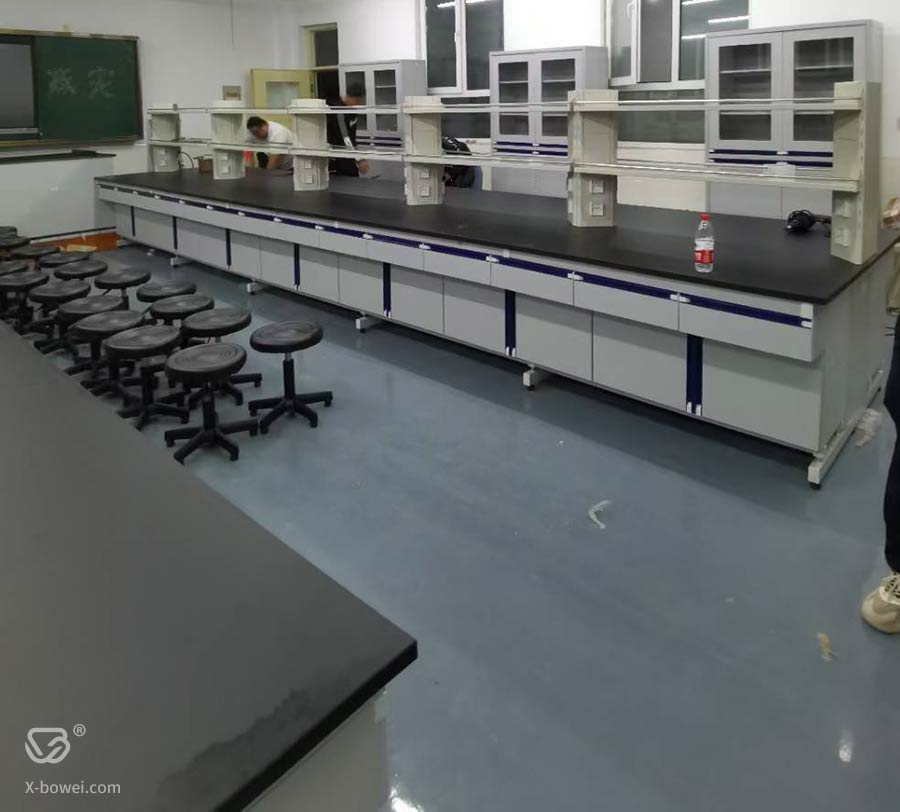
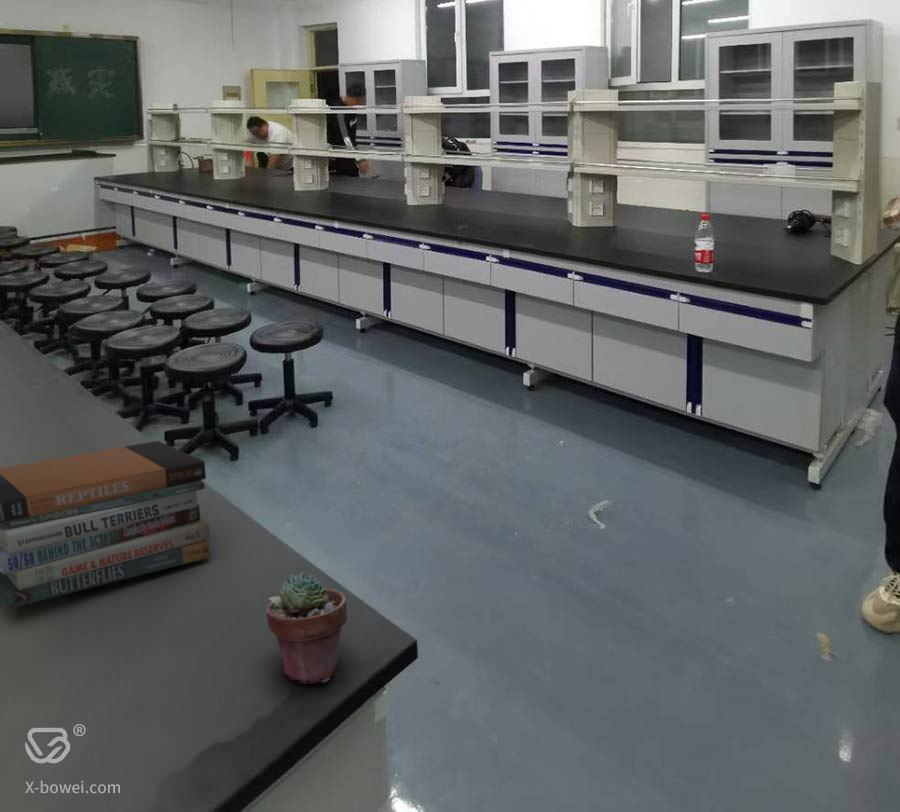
+ book stack (89, 517)
+ potted succulent (307, 622)
